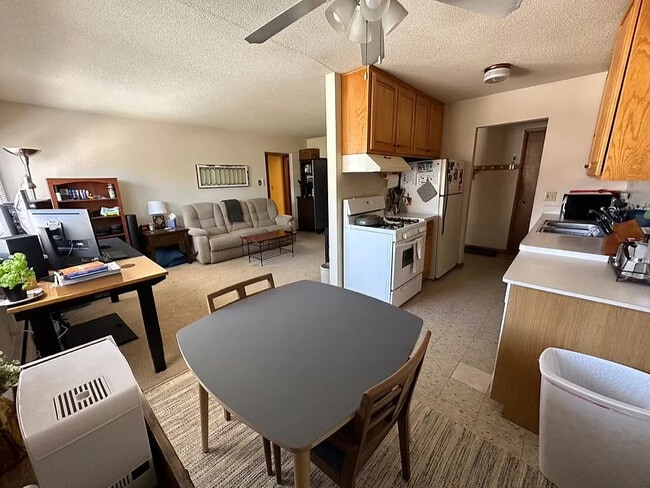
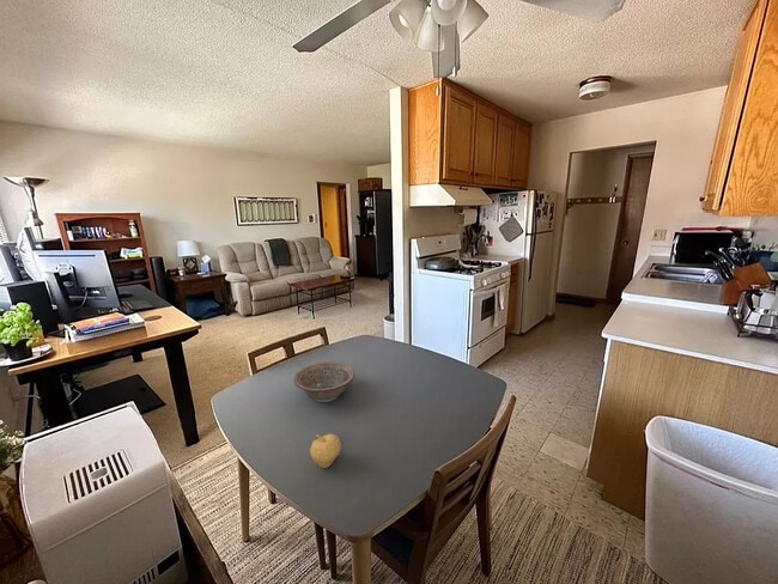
+ fruit (326, 448)
+ decorative bowl (324, 384)
